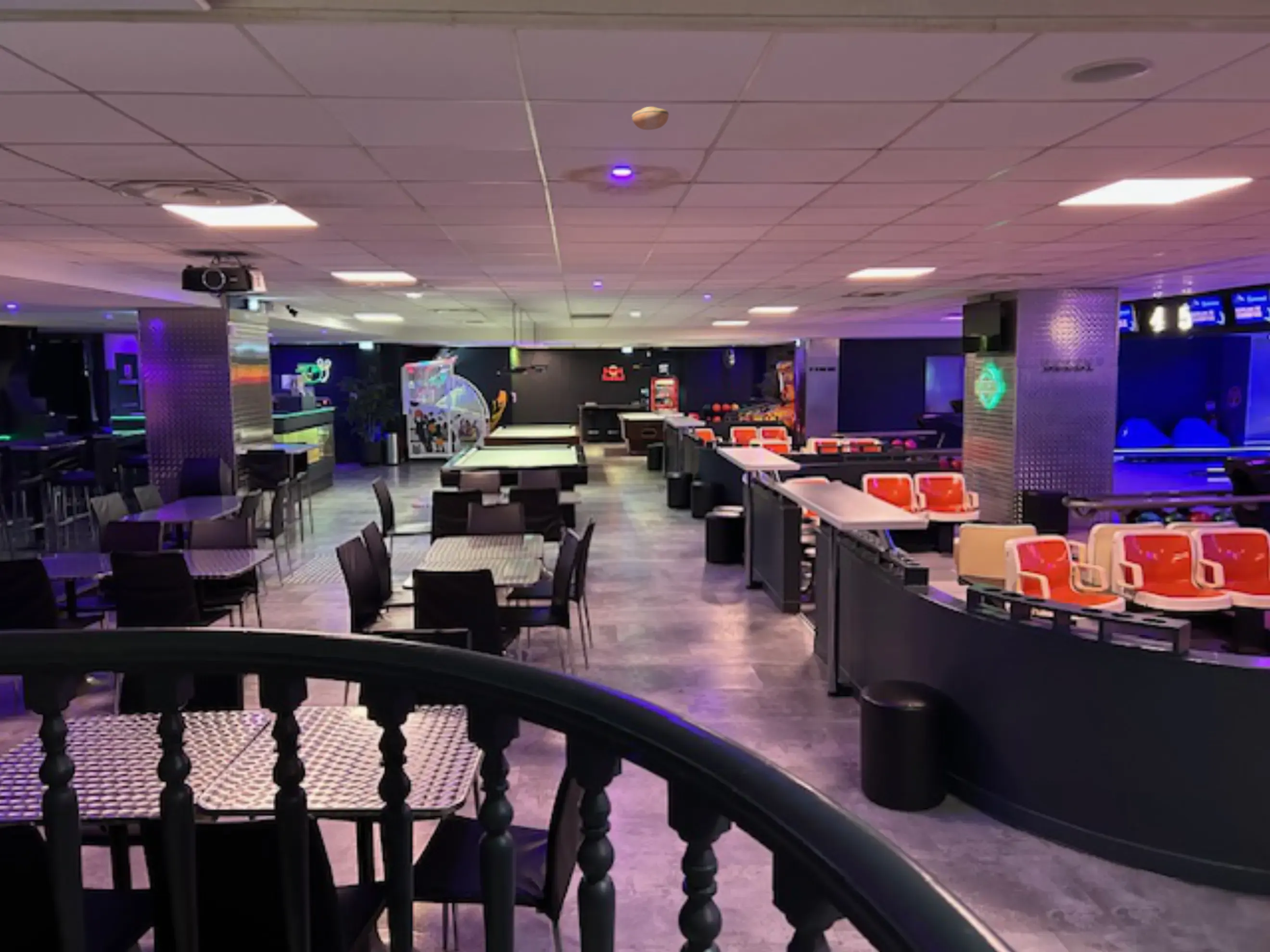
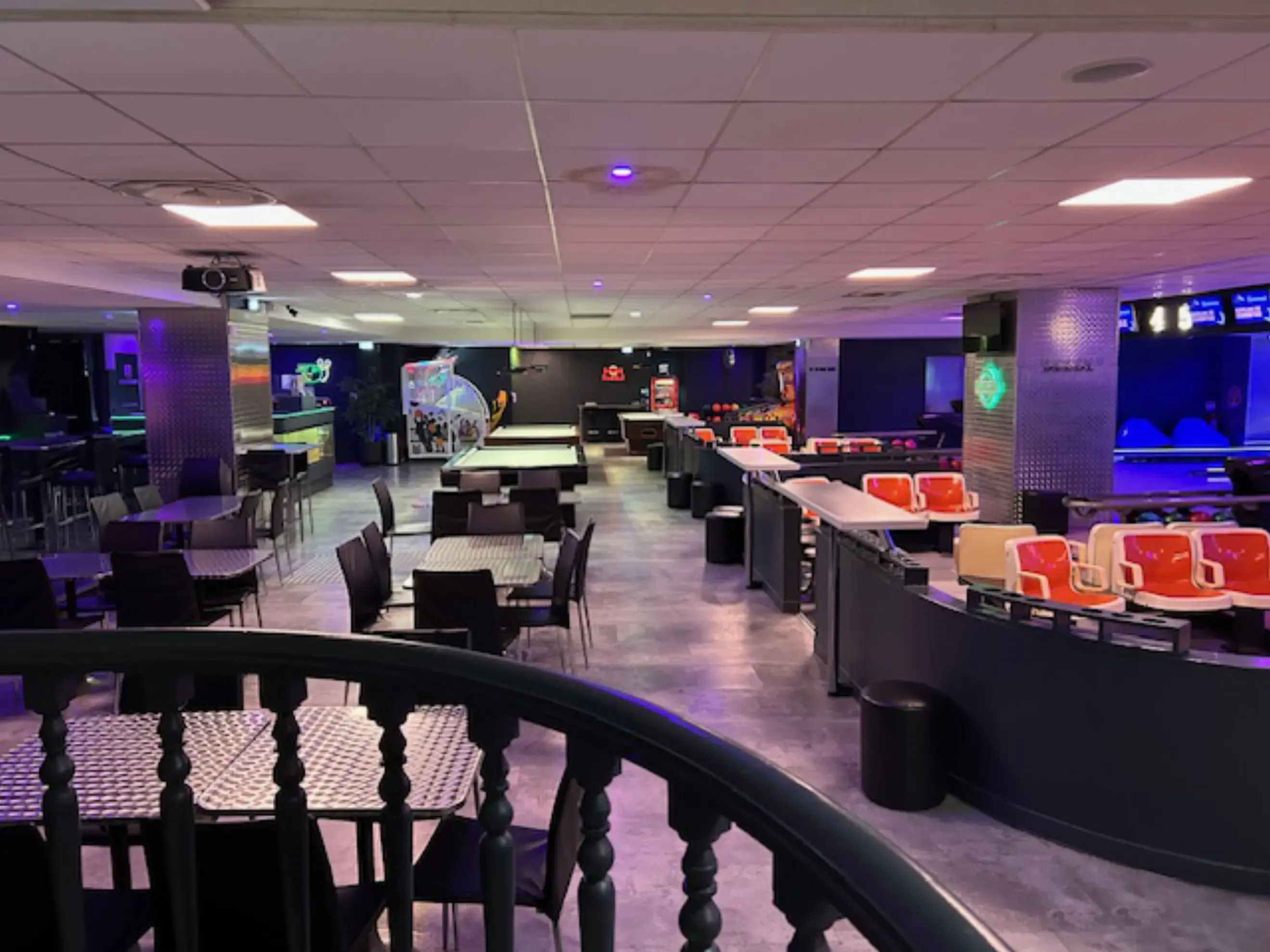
- smoke detector (650, 118)
